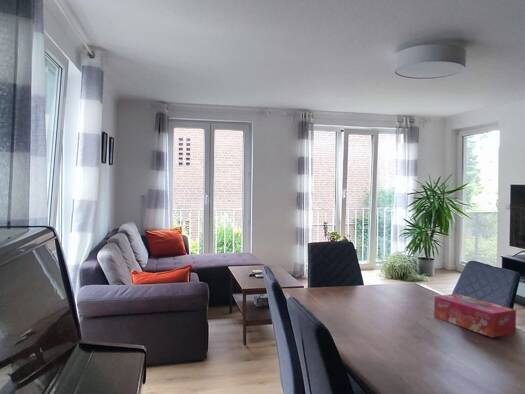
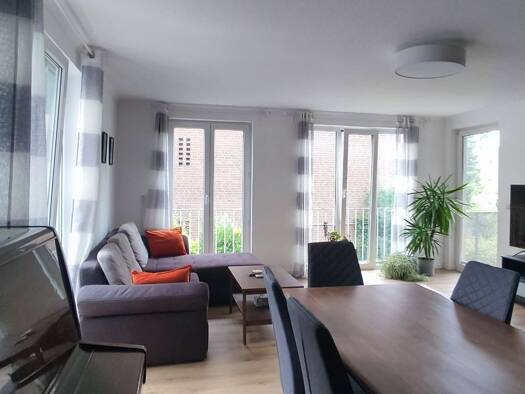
- tissue box (472, 313)
